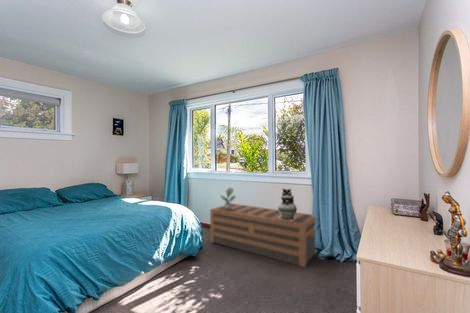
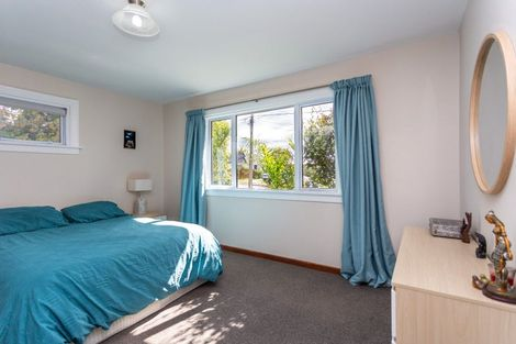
- storage bench (261, 229)
- decorative urn (287, 203)
- potted plant (226, 199)
